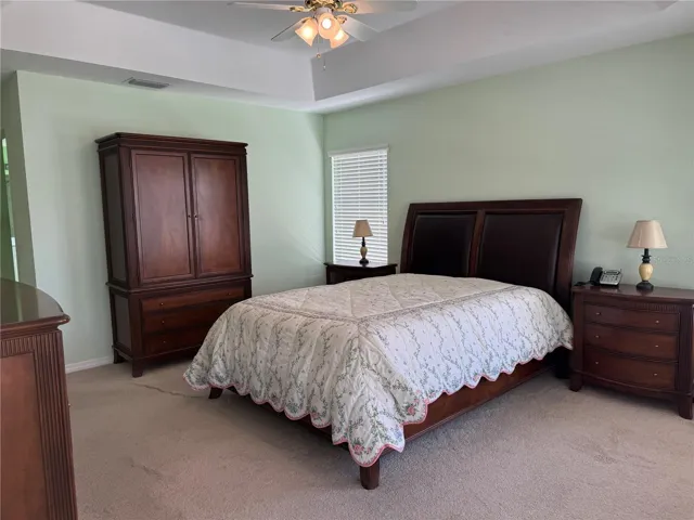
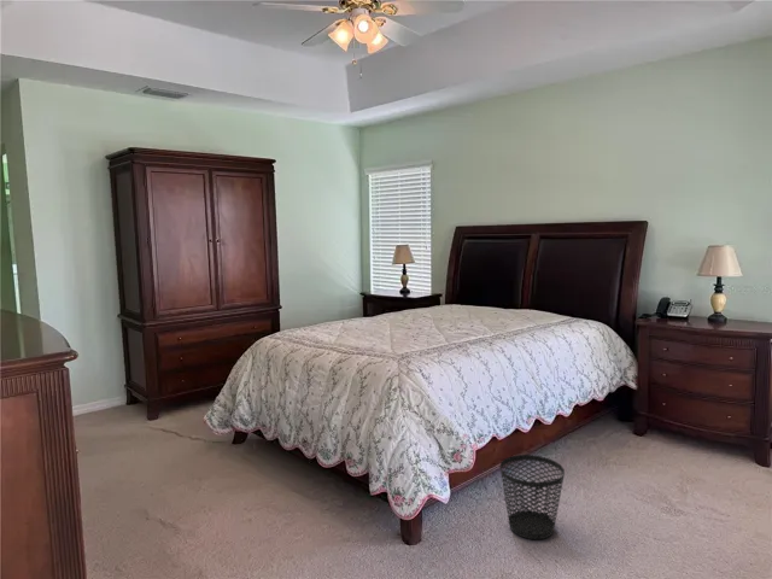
+ wastebasket (531, 498)
